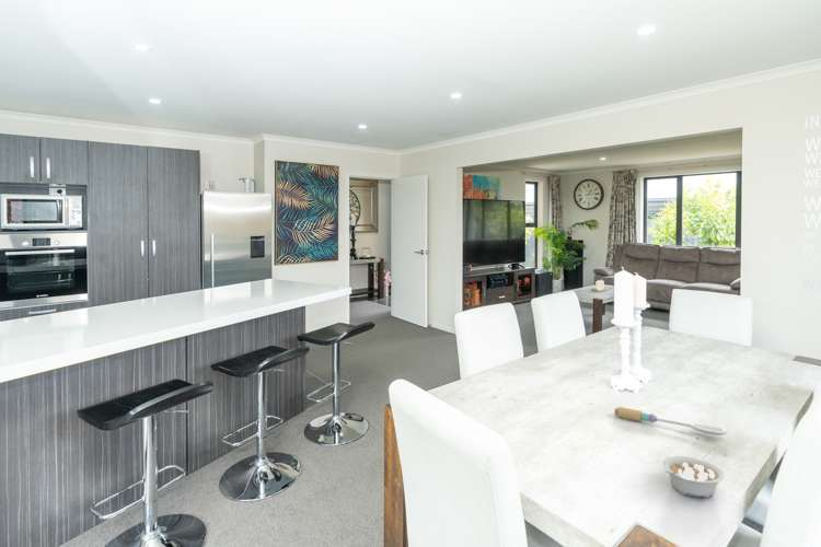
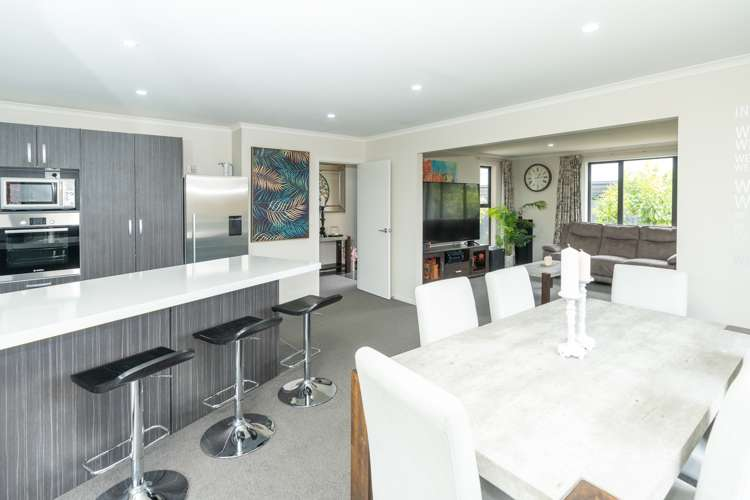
- legume (692, 477)
- spoon (667, 420)
